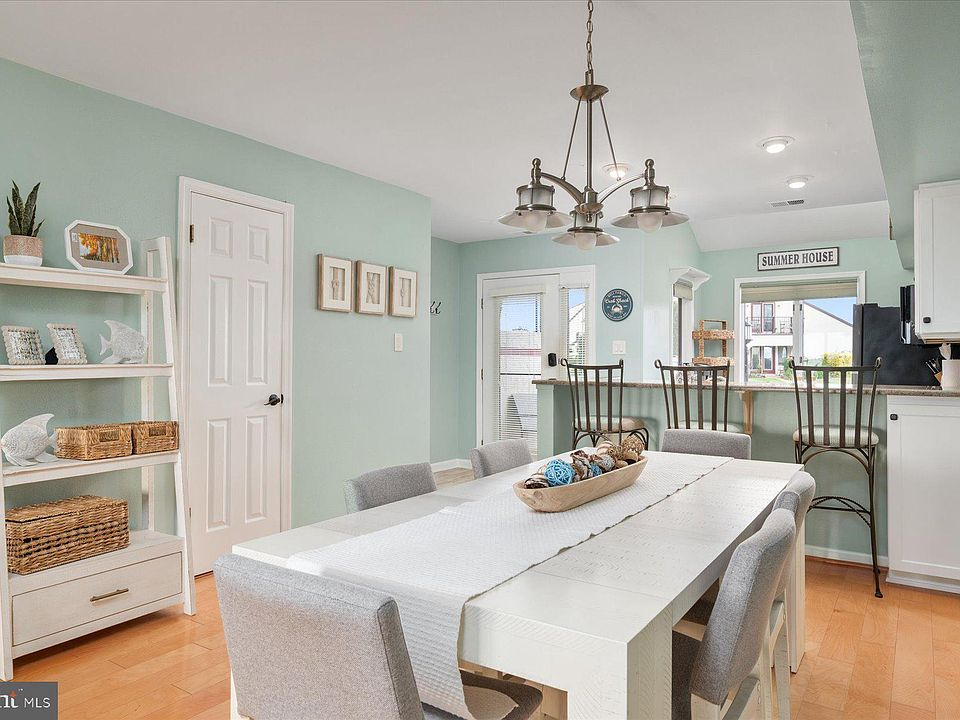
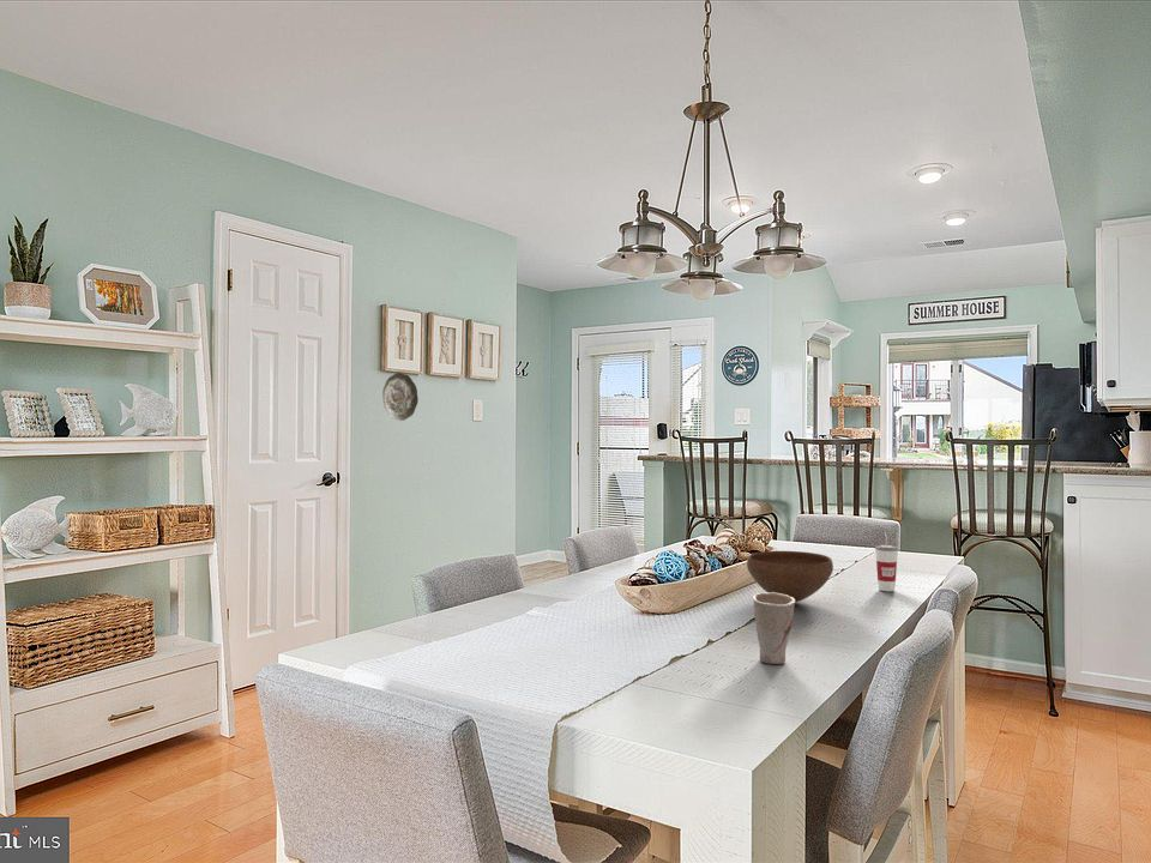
+ decorative plate (399, 397)
+ cup (773, 628)
+ bowl (789, 579)
+ cup (886, 560)
